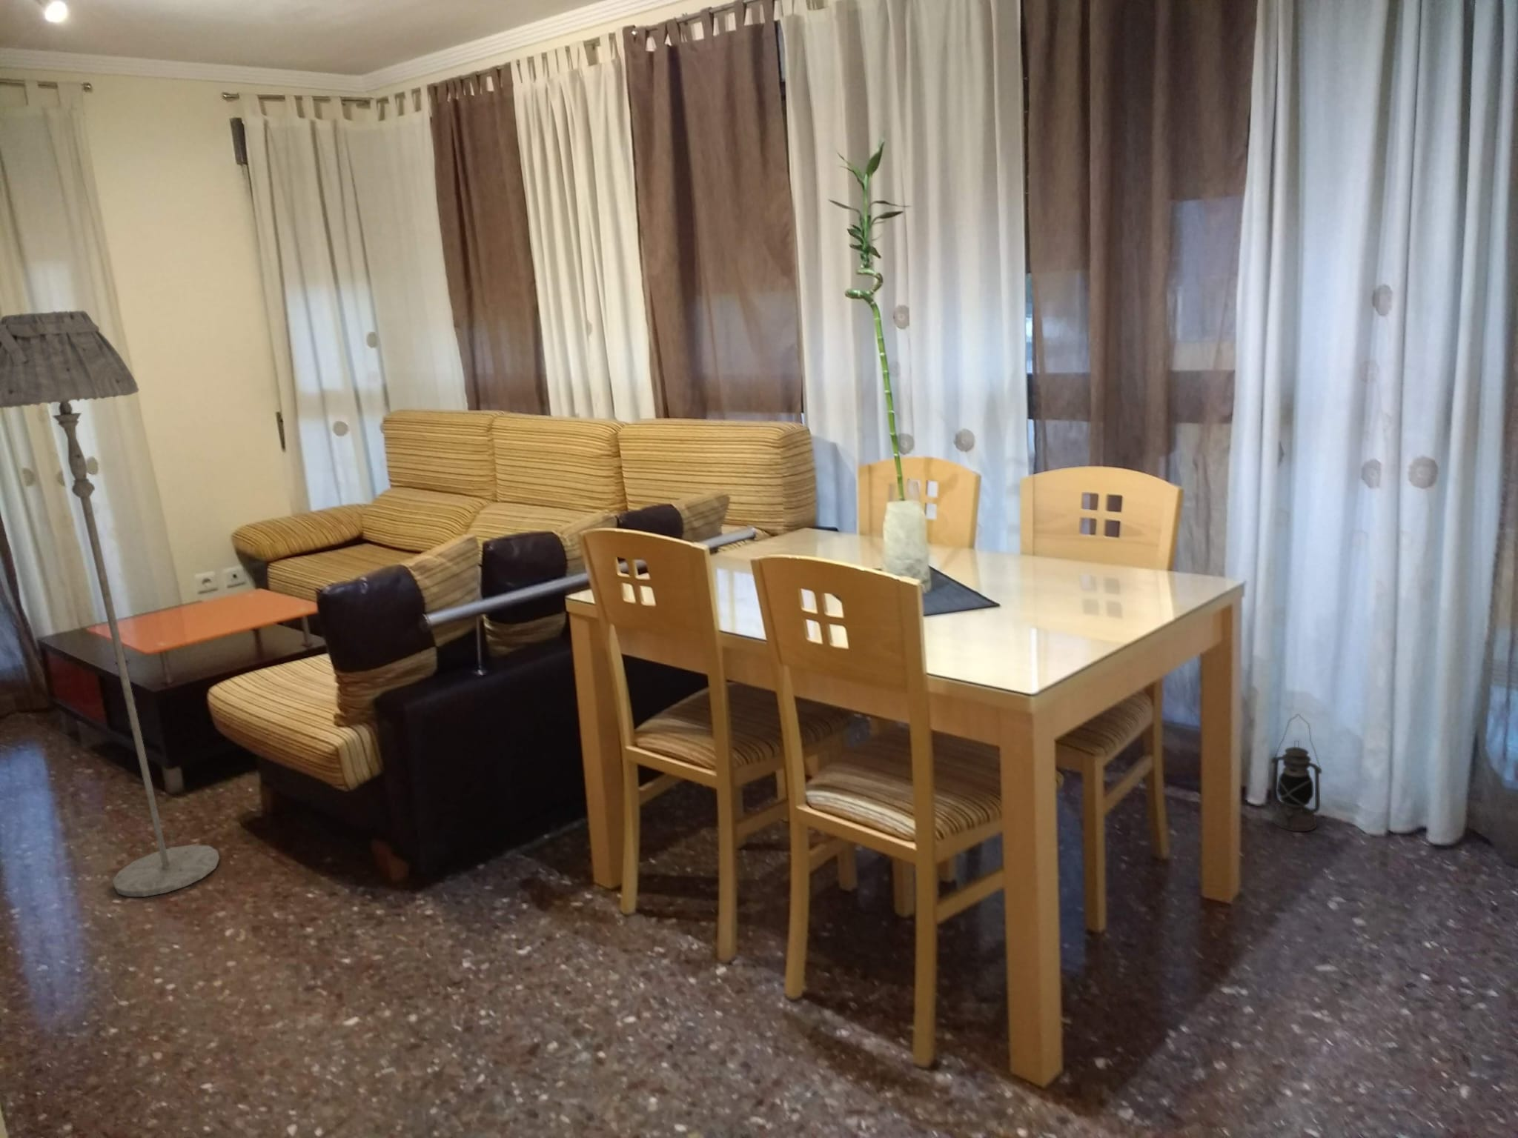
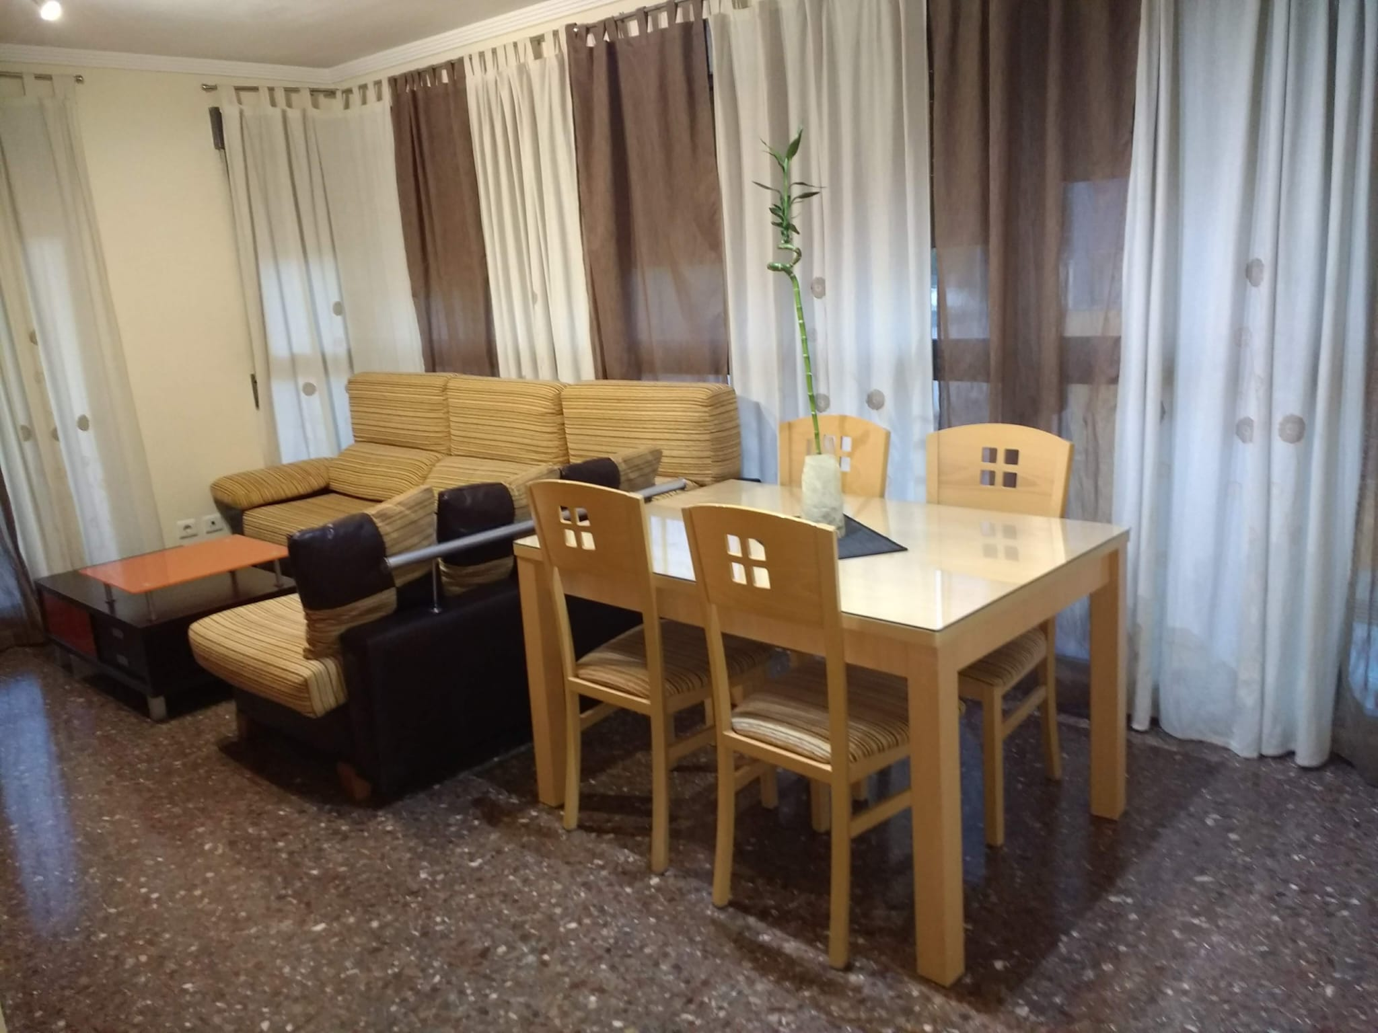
- floor lamp (109, 608)
- lantern (1296, 769)
